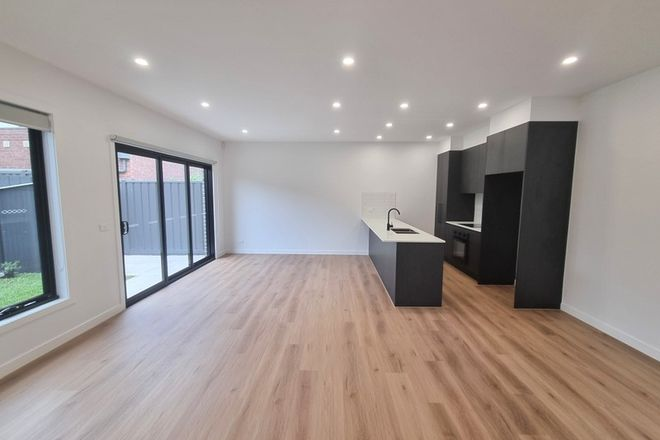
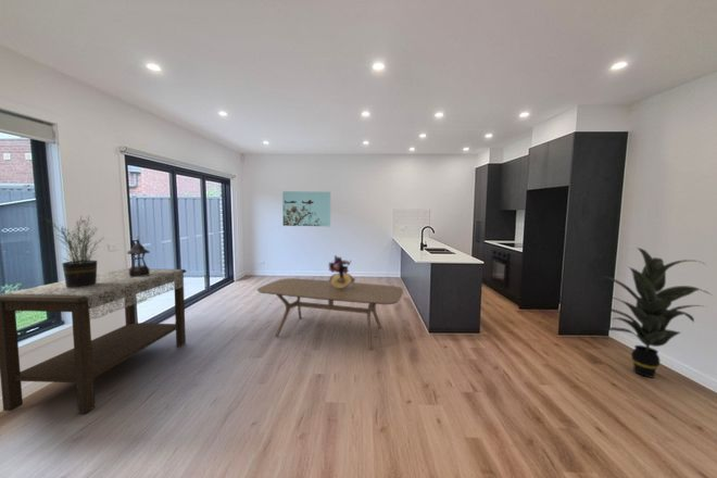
+ indoor plant (647, 311)
+ potted plant (76, 250)
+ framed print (306, 209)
+ bouquet (340, 271)
+ lantern (138, 255)
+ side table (113, 330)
+ dining table (330, 309)
